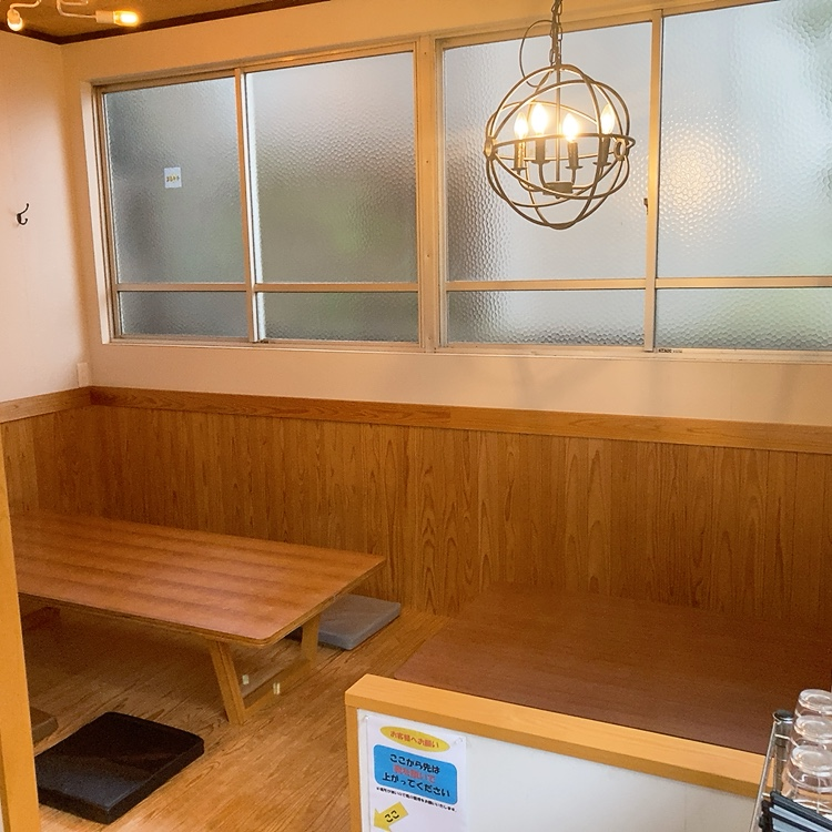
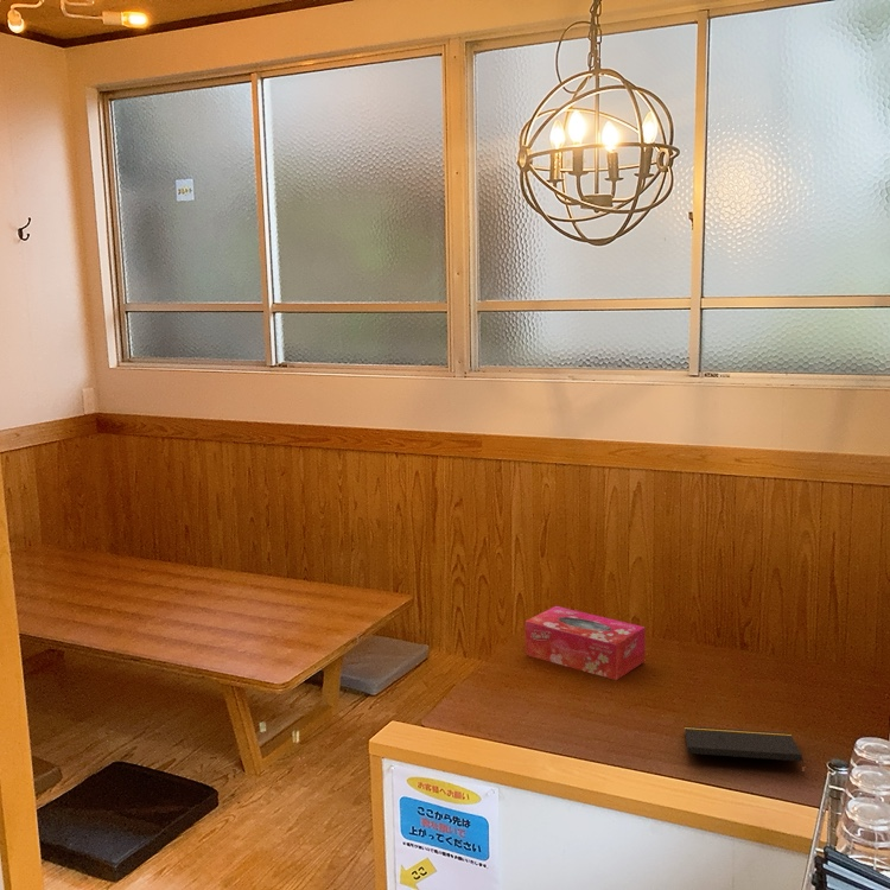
+ notepad (739, 743)
+ tissue box (584, 641)
